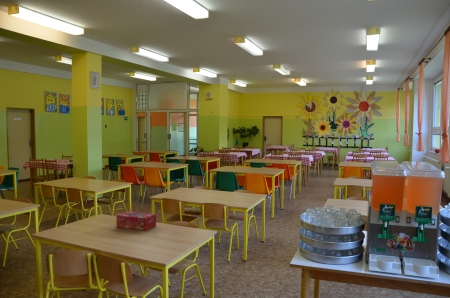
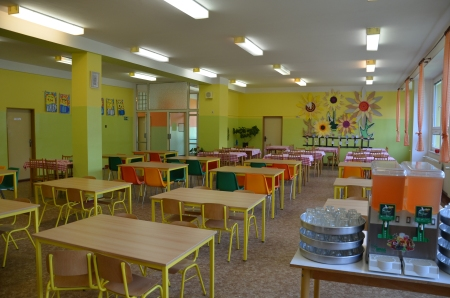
- tissue box (136, 220)
